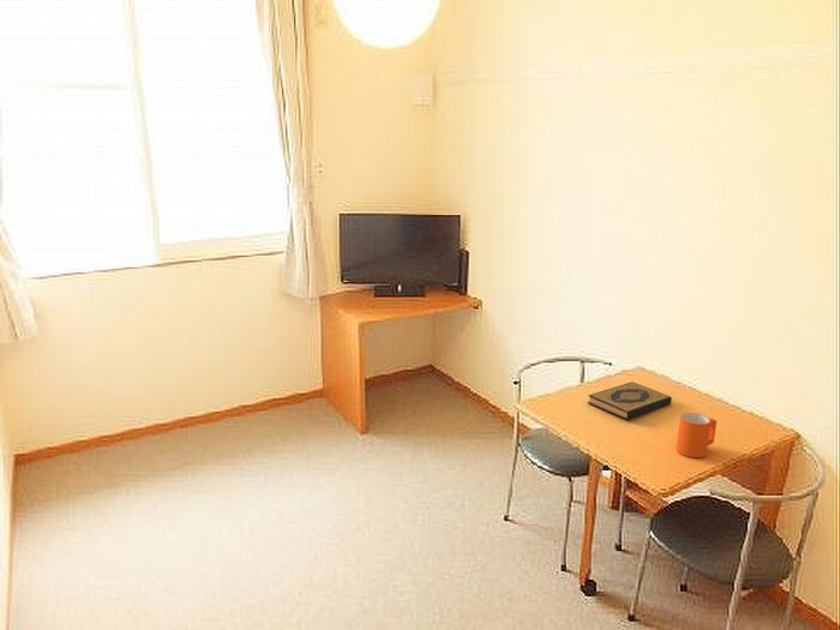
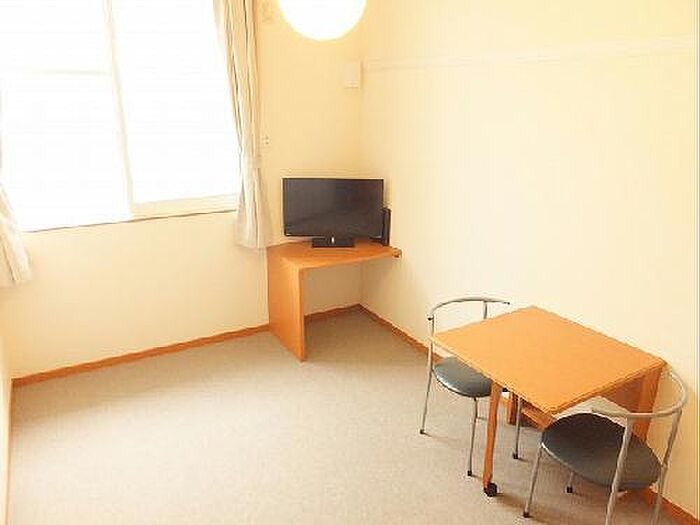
- mug (695, 432)
- hardback book (629, 400)
